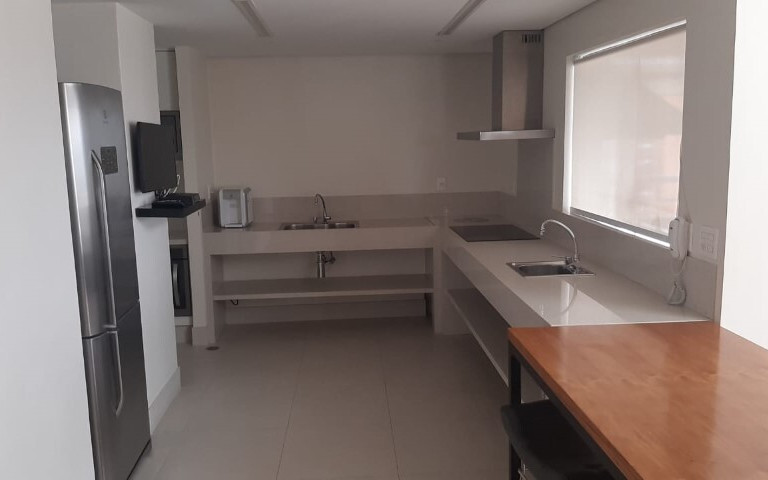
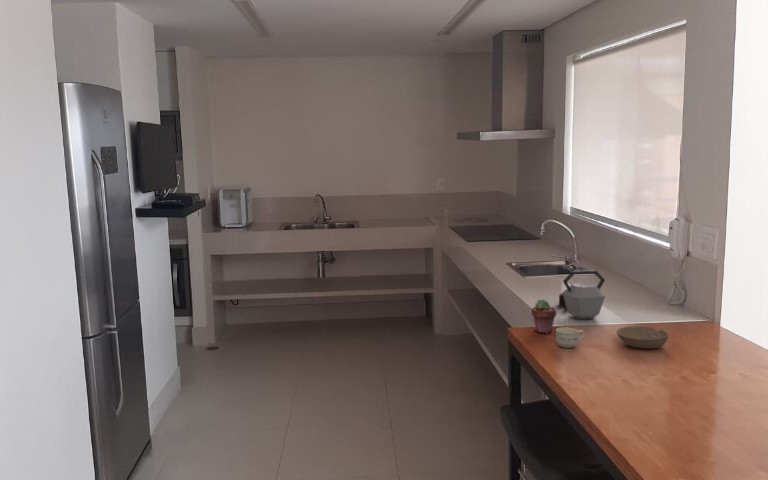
+ kettle (575, 290)
+ potted succulent (543, 315)
+ cup (570, 338)
+ bowl (641, 338)
